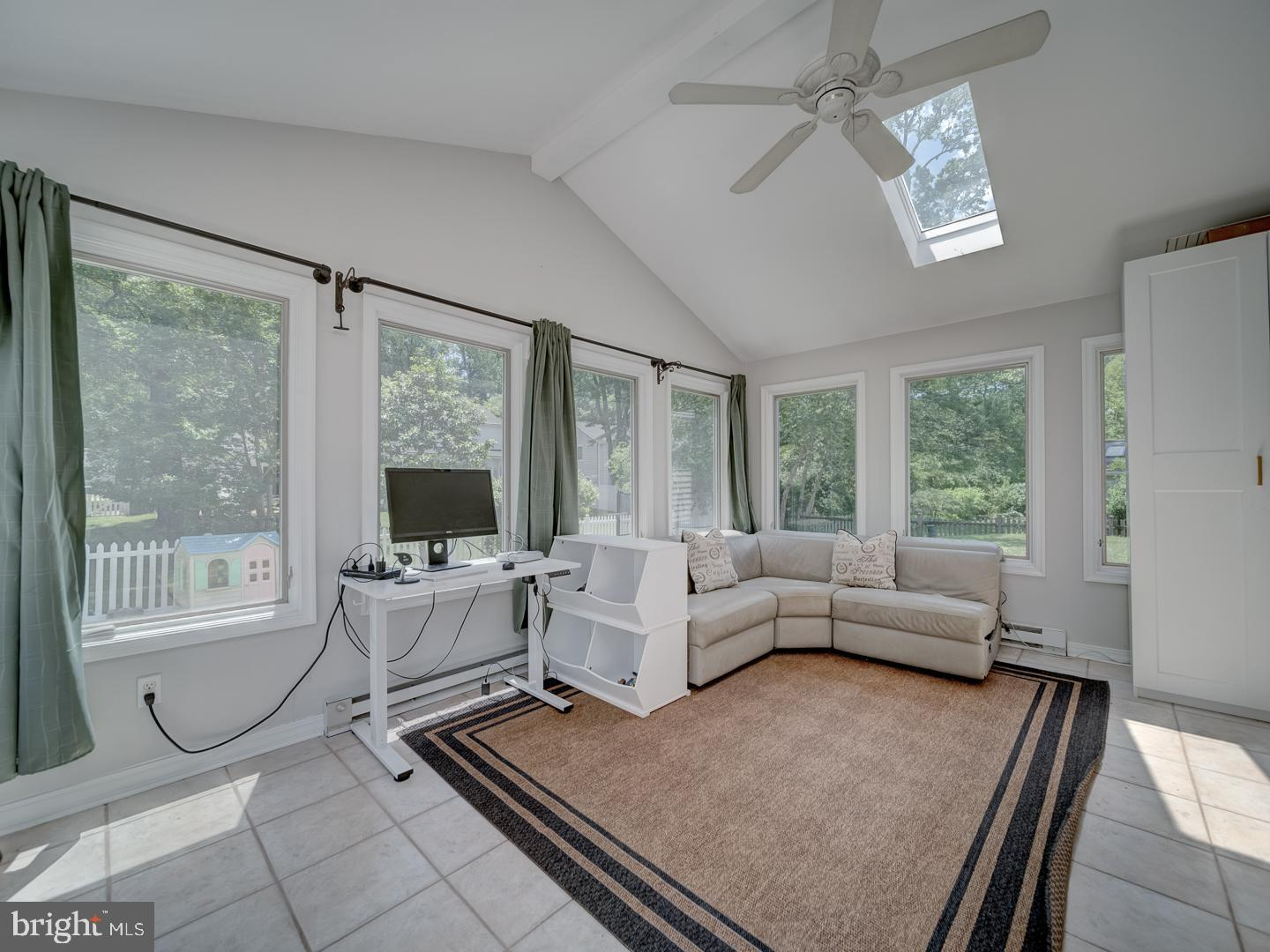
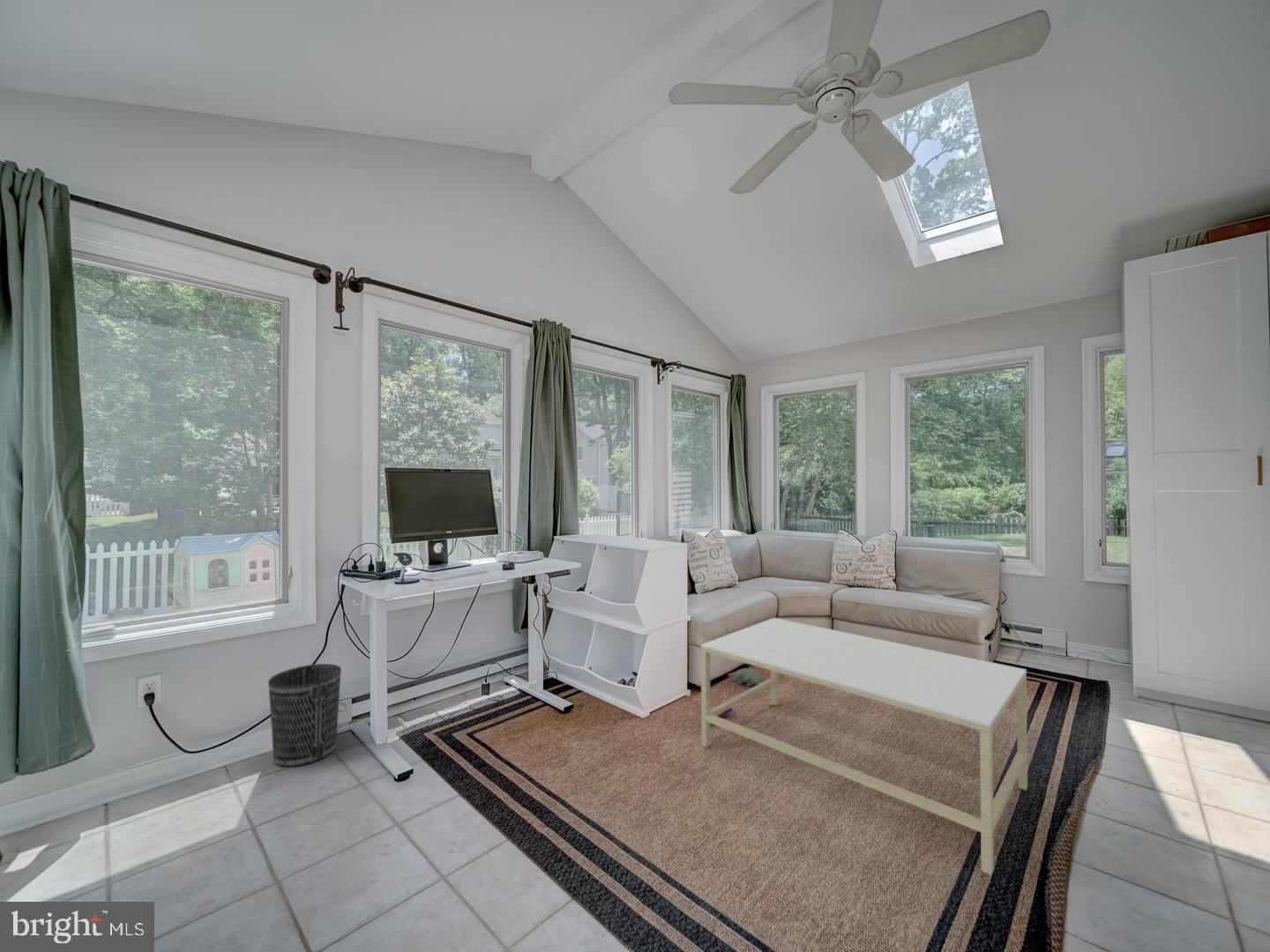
+ stacking toy (717, 715)
+ wastebasket (305, 713)
+ plush toy (747, 675)
+ coffee table (856, 695)
